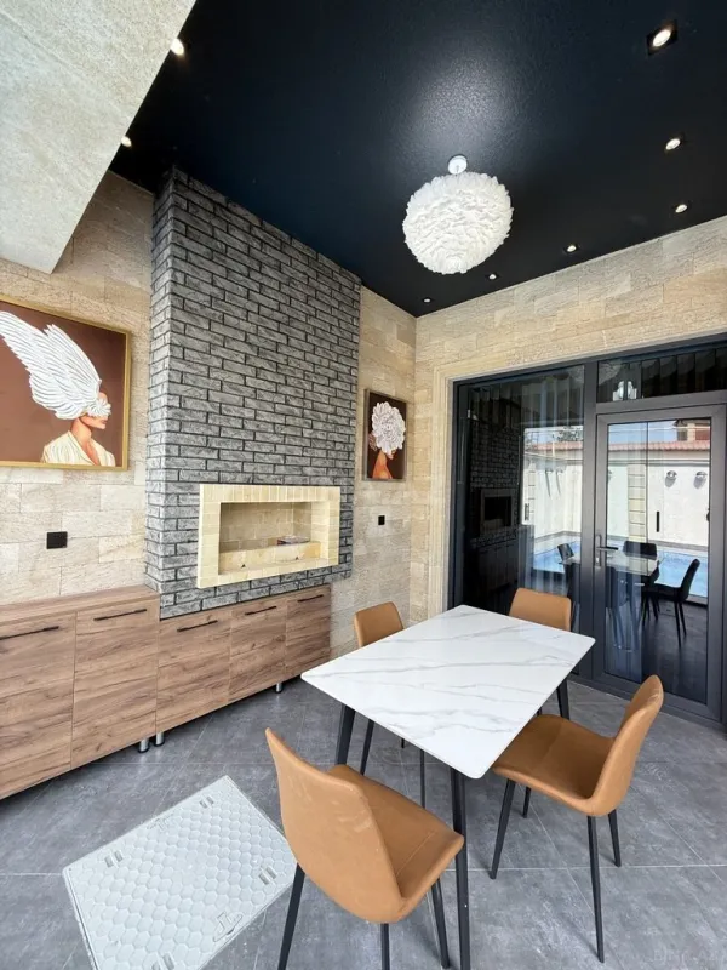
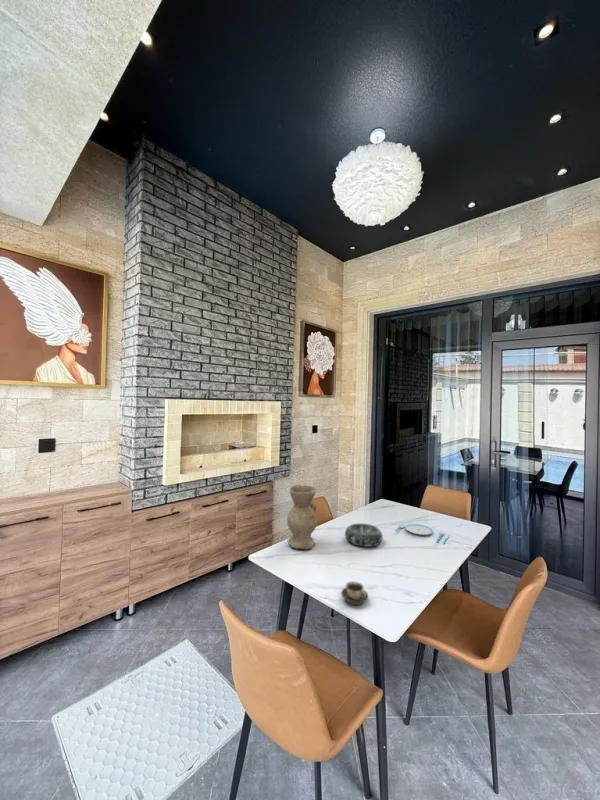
+ cup (354, 593)
+ vase (304, 515)
+ decorative bowl (363, 534)
+ plate (421, 531)
